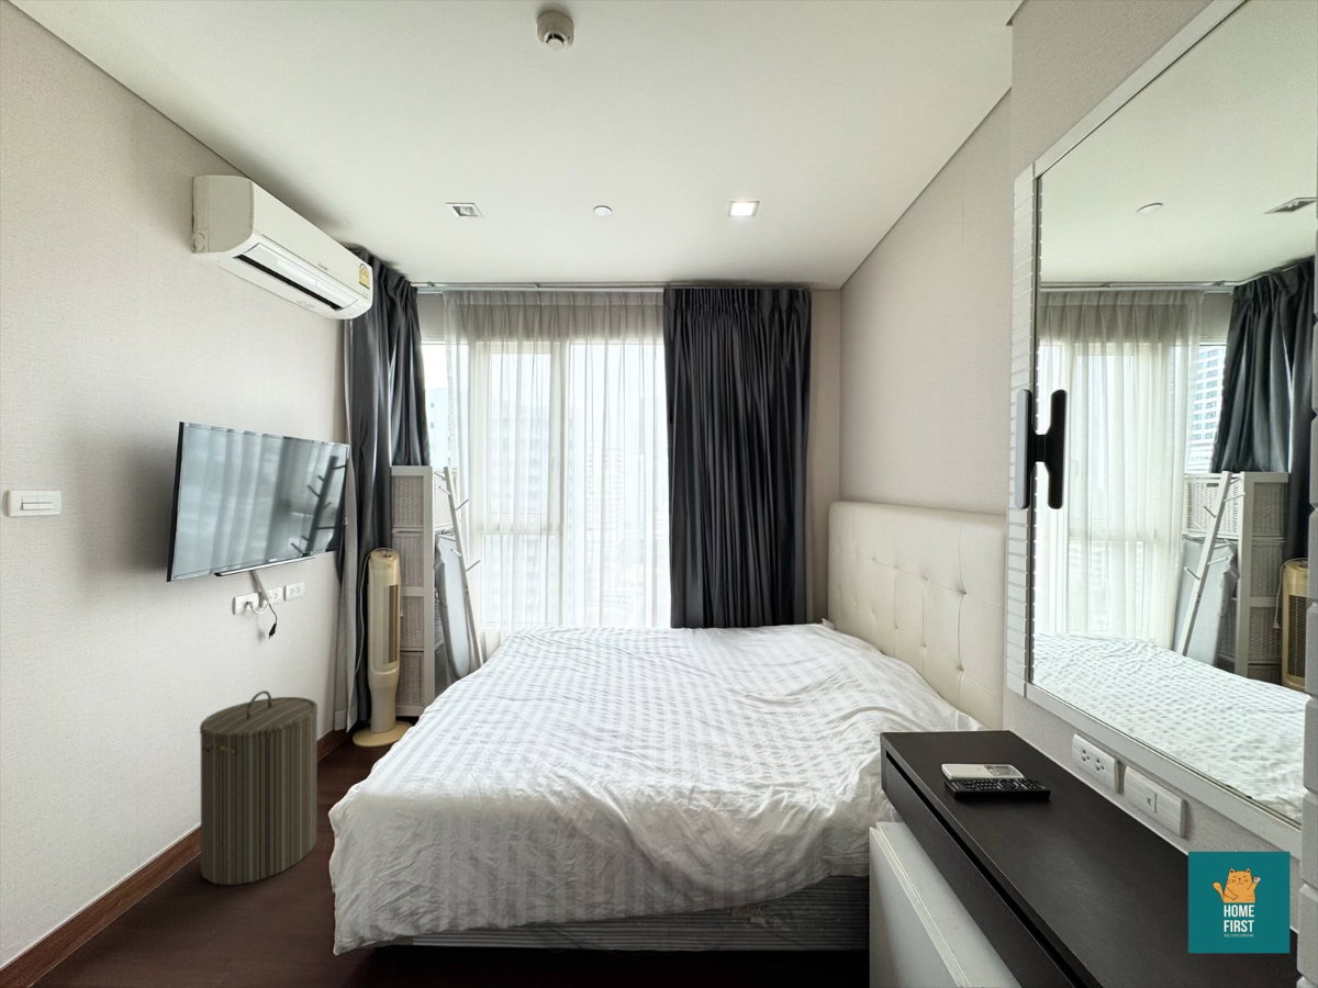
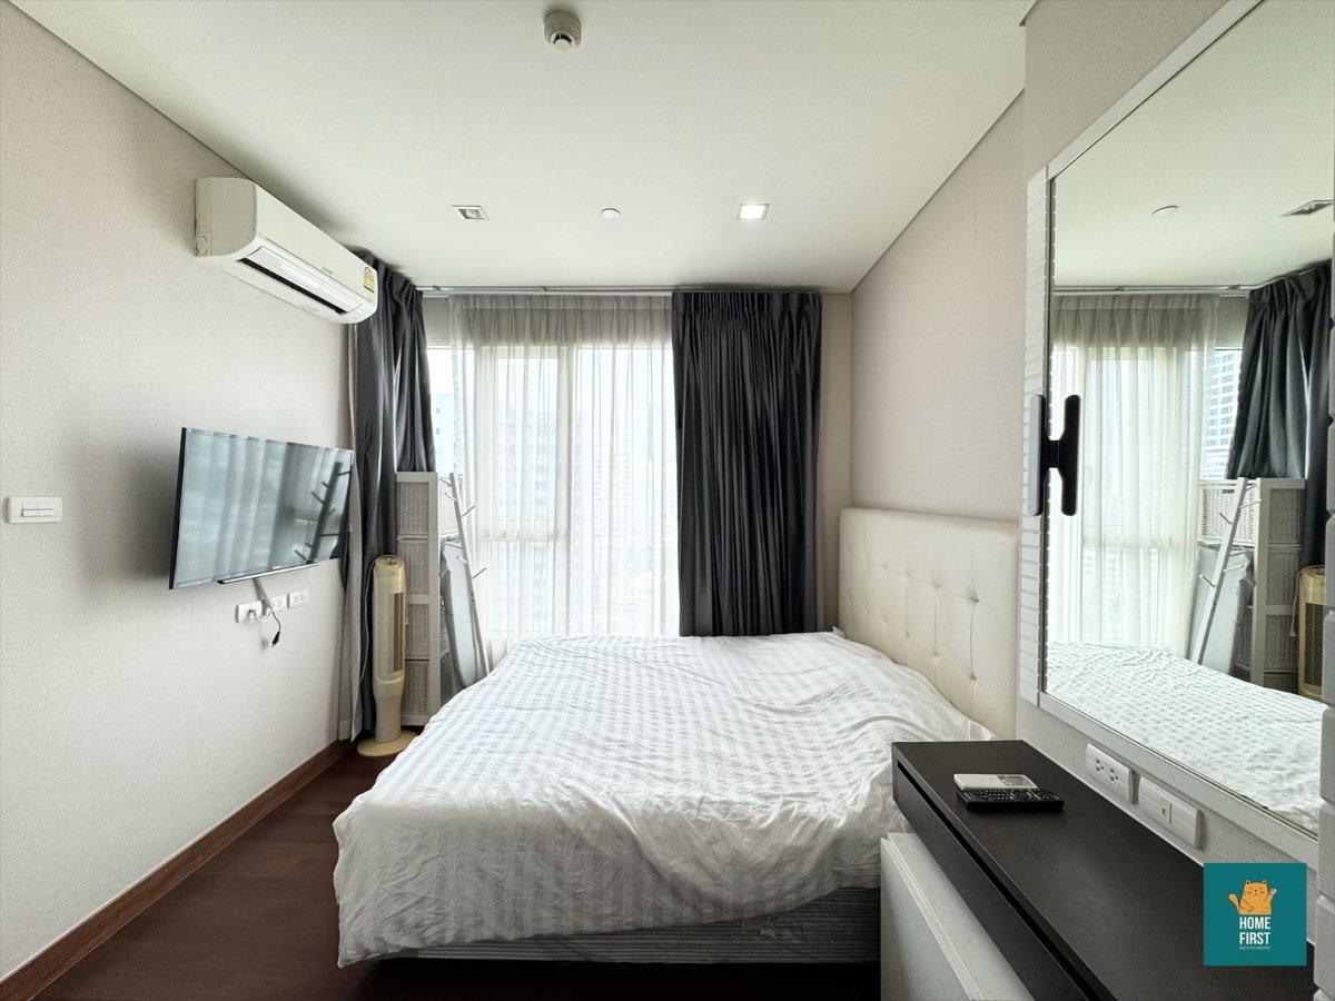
- laundry hamper (261, 773)
